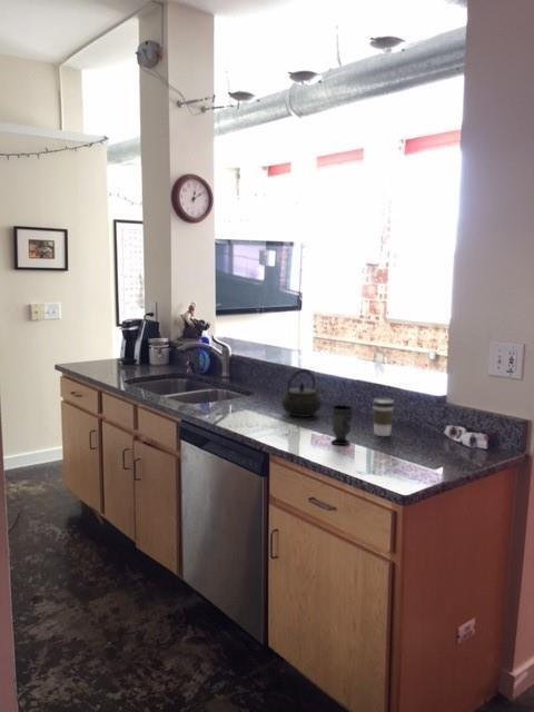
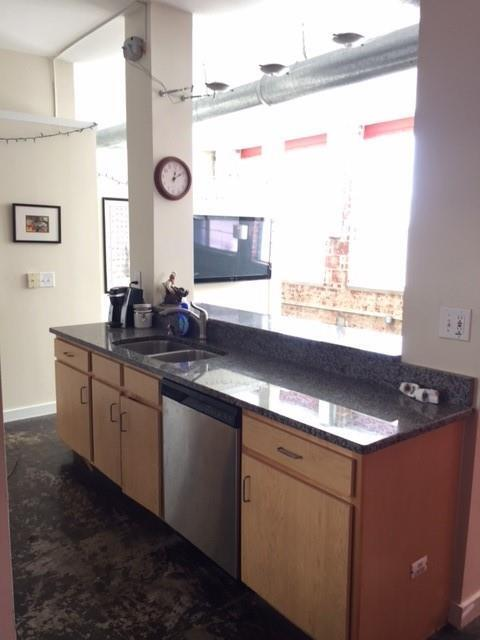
- cup (342, 425)
- coffee cup (383, 417)
- kettle (303, 390)
